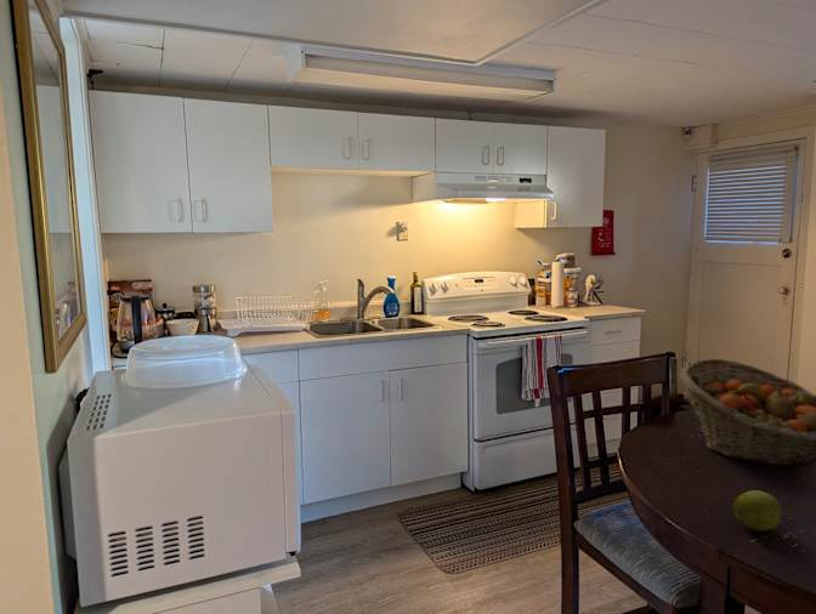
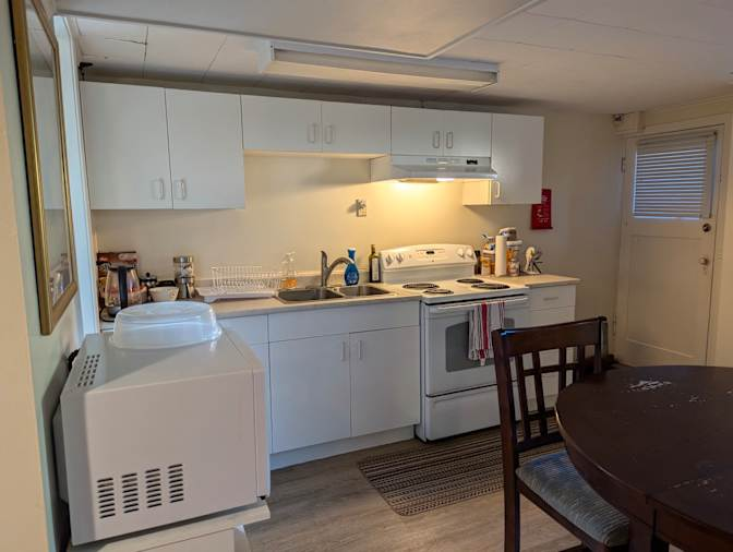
- fruit basket (756, 408)
- apple (758, 510)
